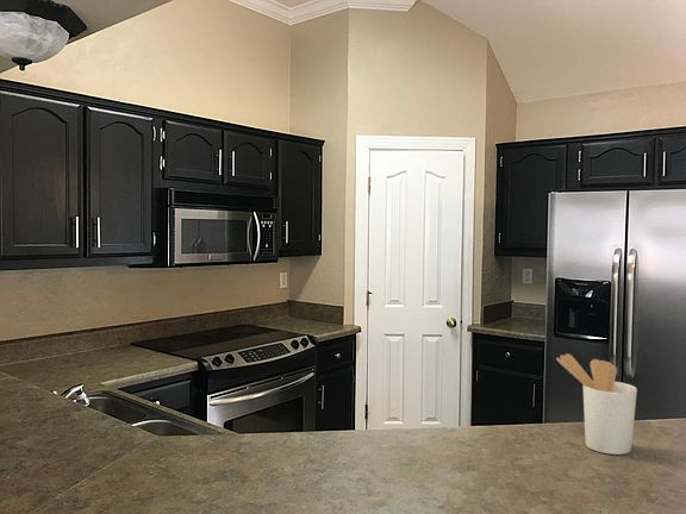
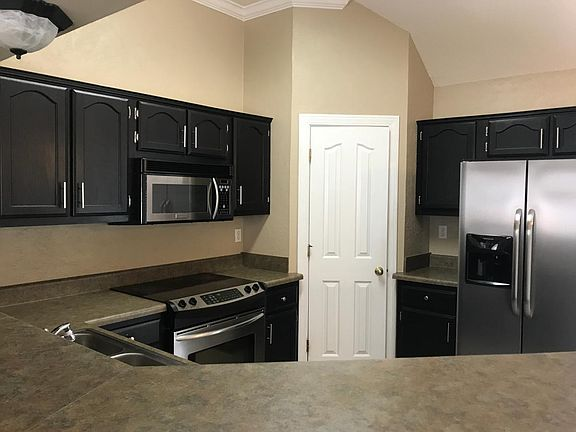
- utensil holder (594, 400)
